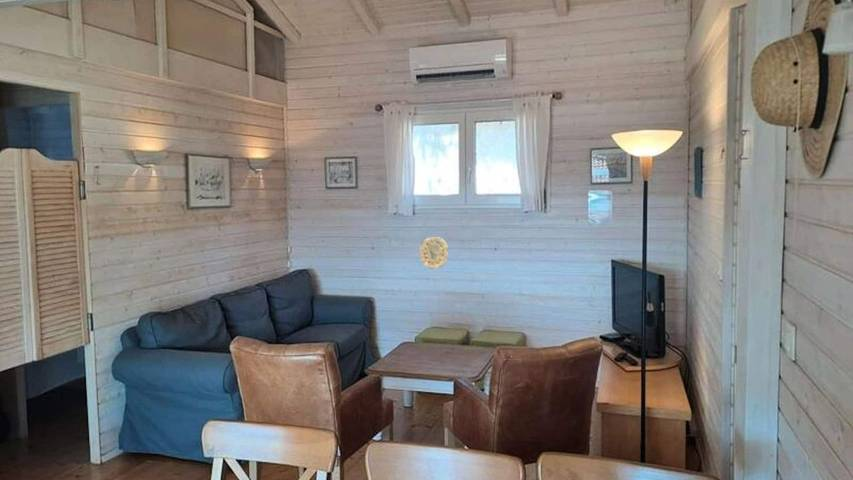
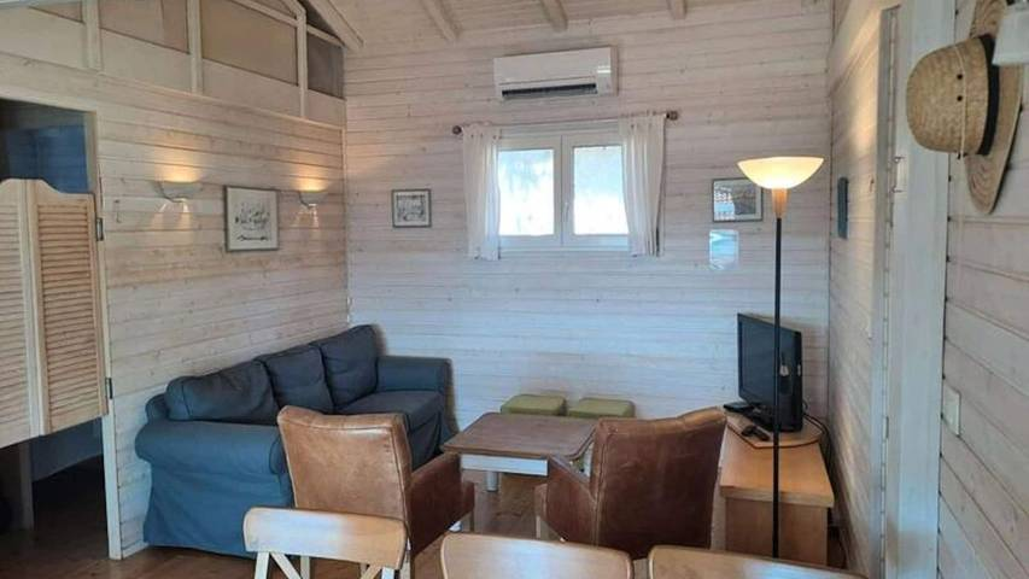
- decorative plate (433, 253)
